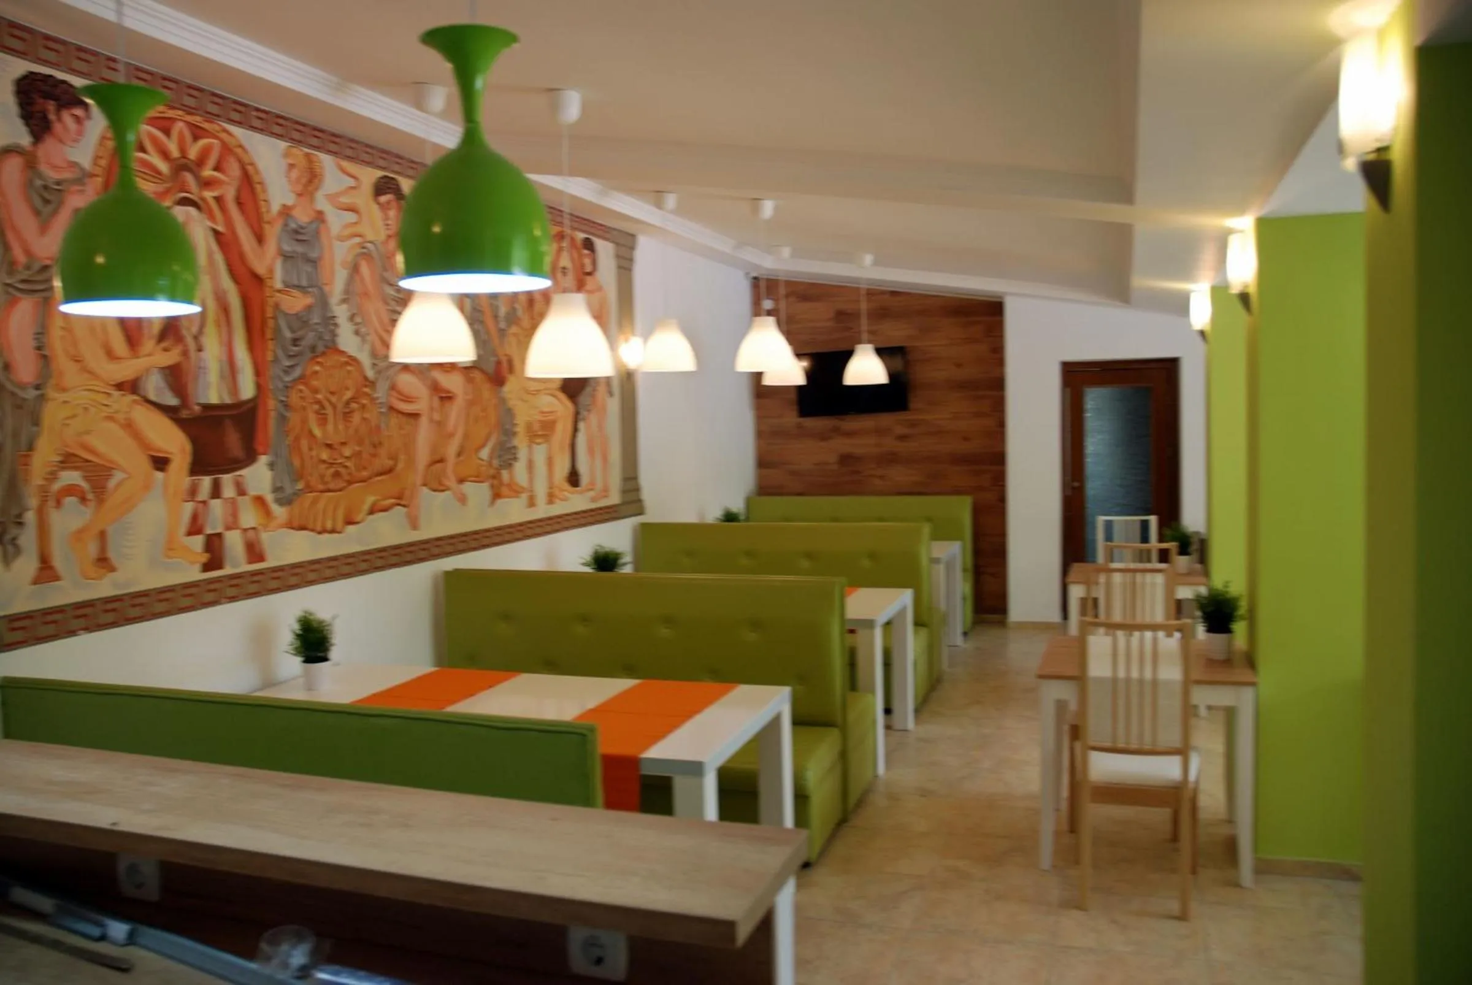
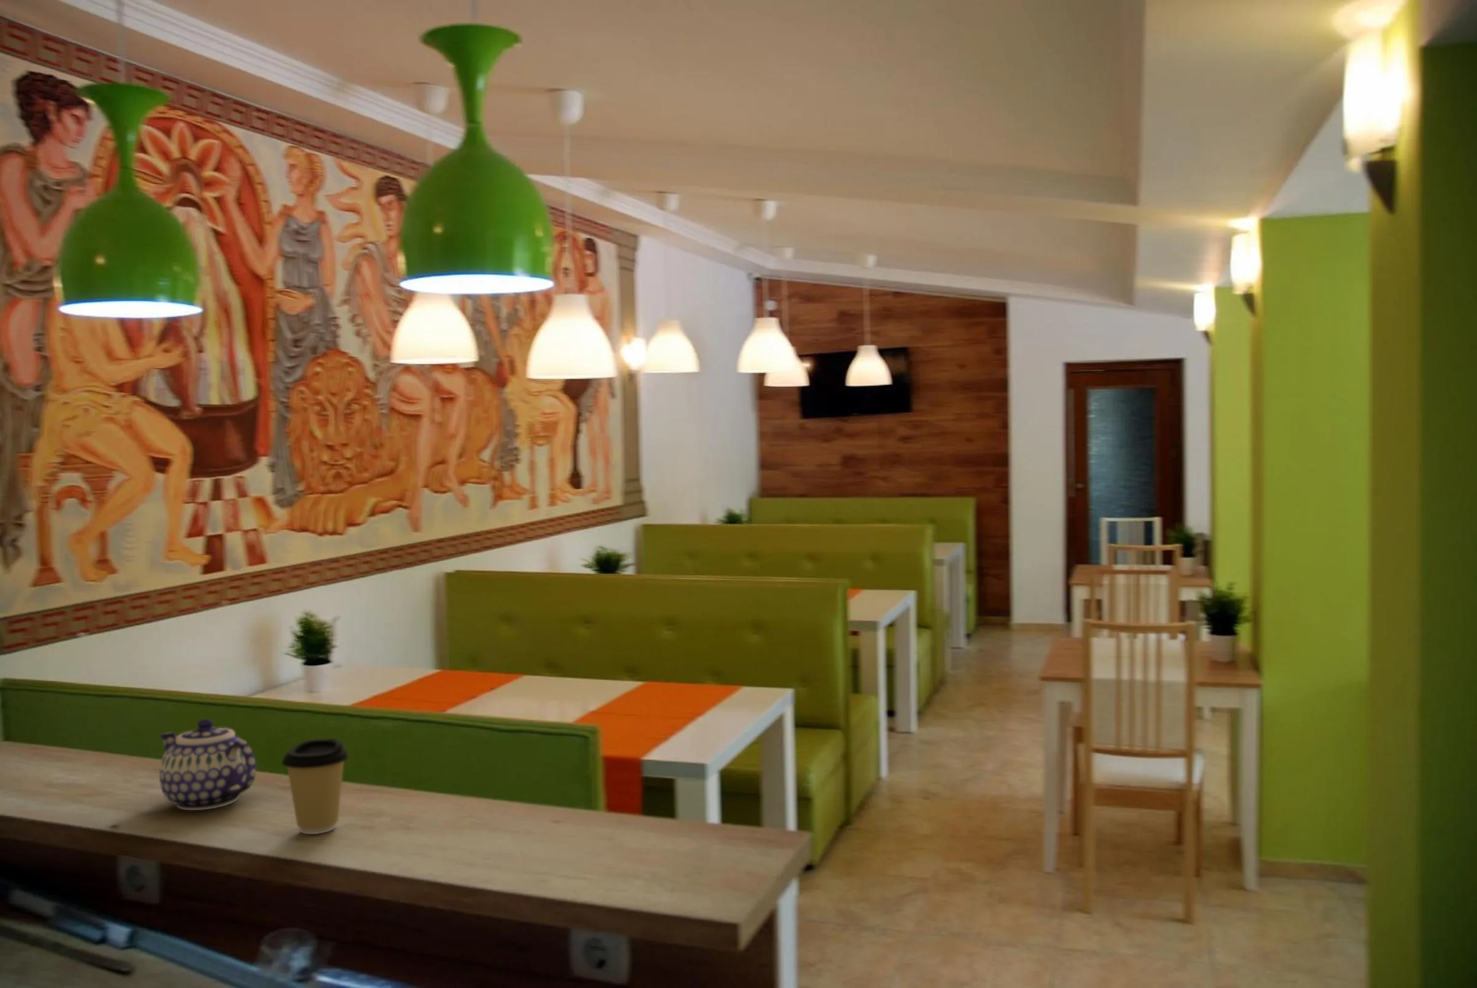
+ teapot (206, 761)
+ coffee cup (317, 787)
